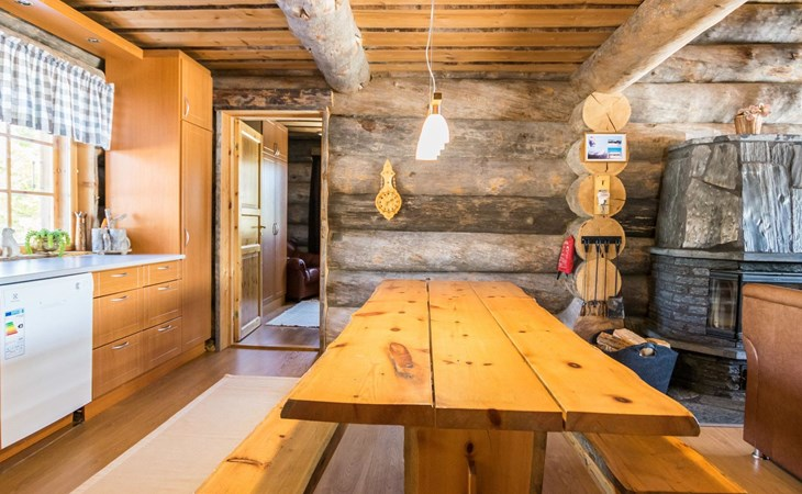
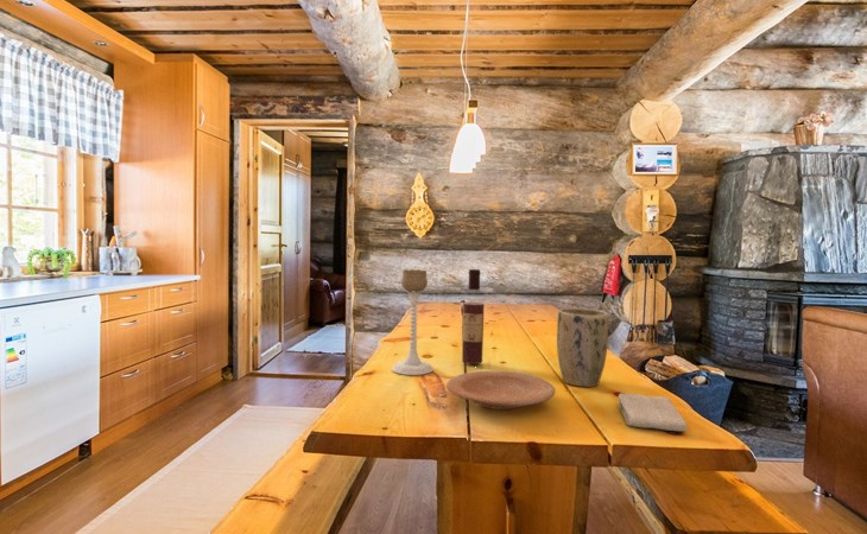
+ plate (499, 393)
+ washcloth (648, 409)
+ plant pot (581, 347)
+ candle holder (413, 319)
+ wine bottle (473, 317)
